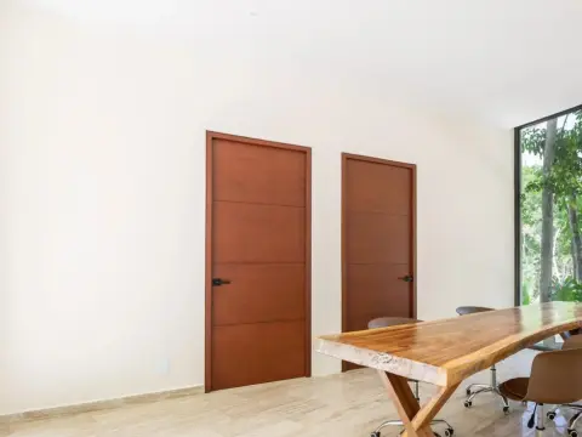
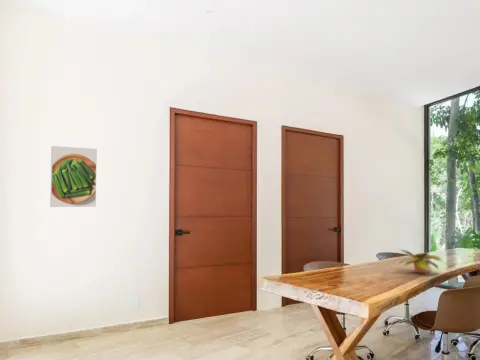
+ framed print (74, 177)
+ plant (422, 260)
